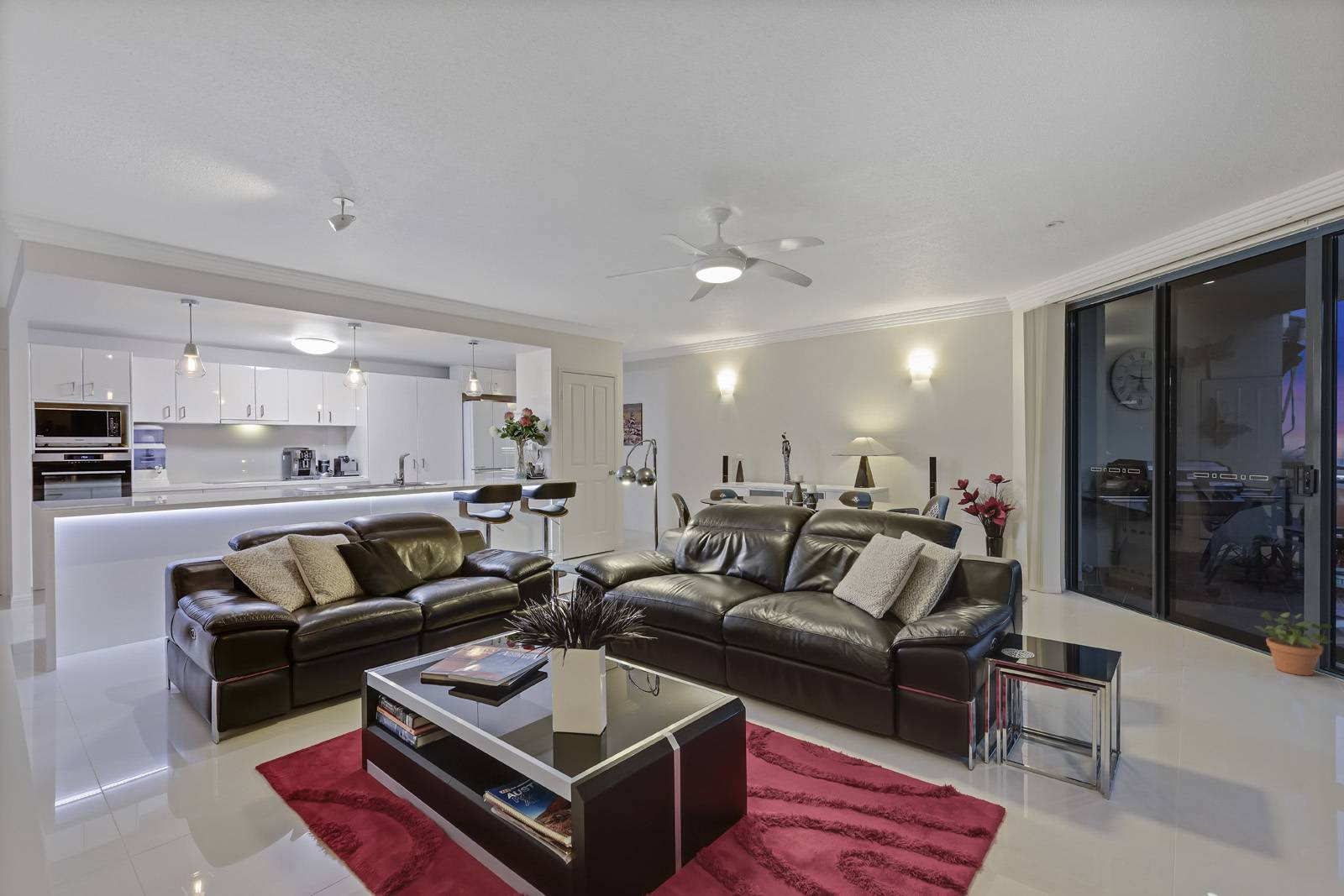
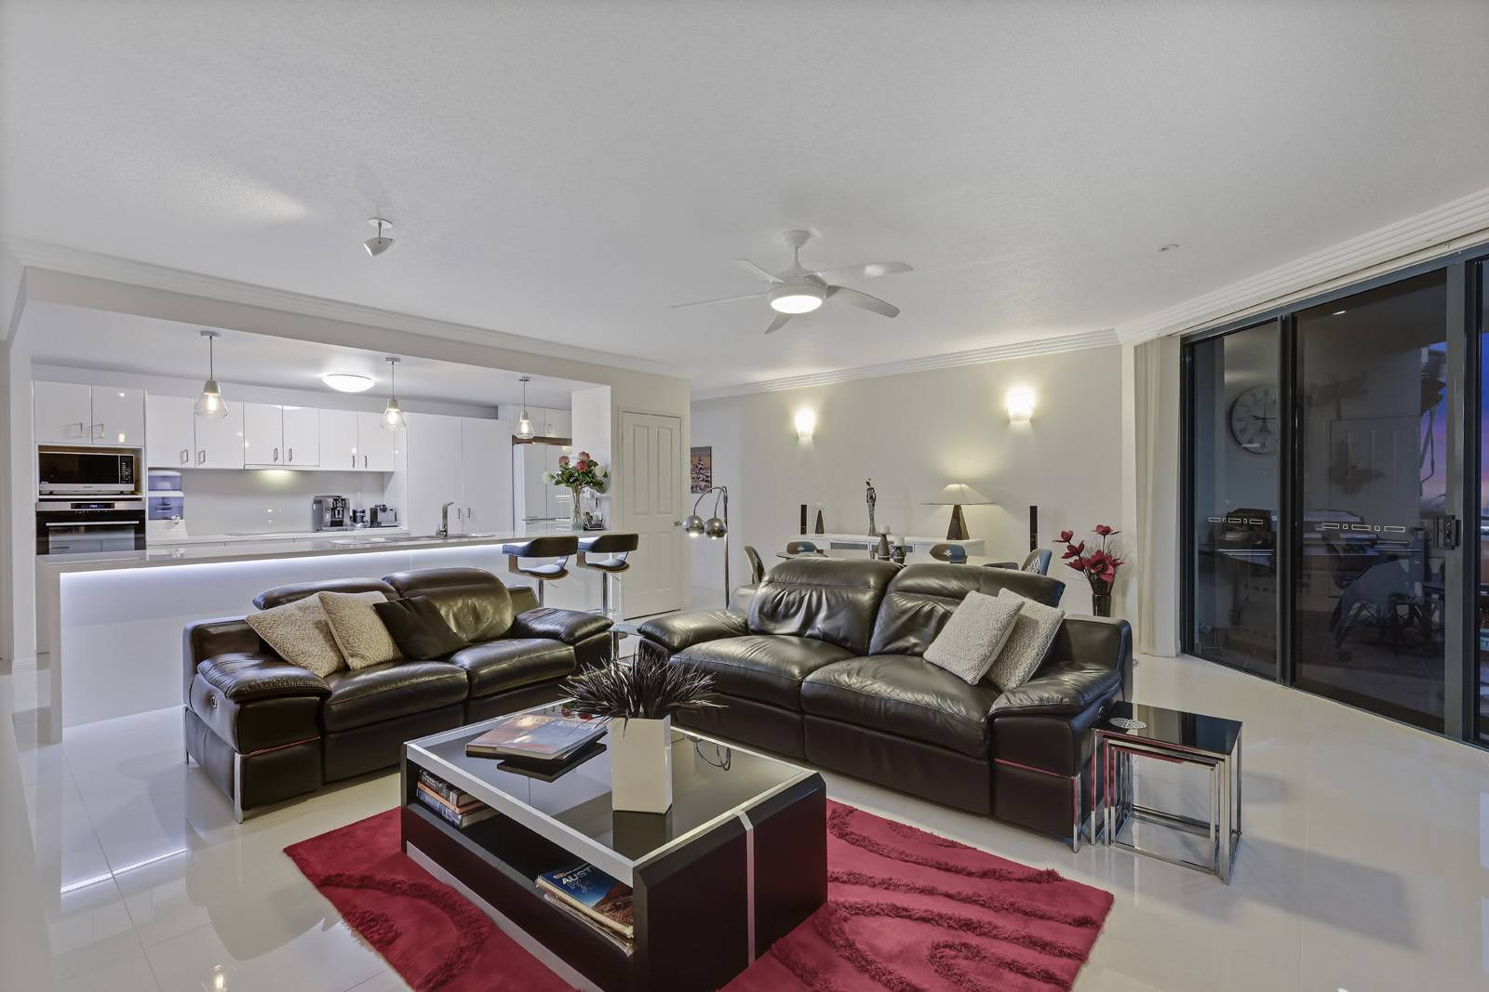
- potted plant (1300, 644)
